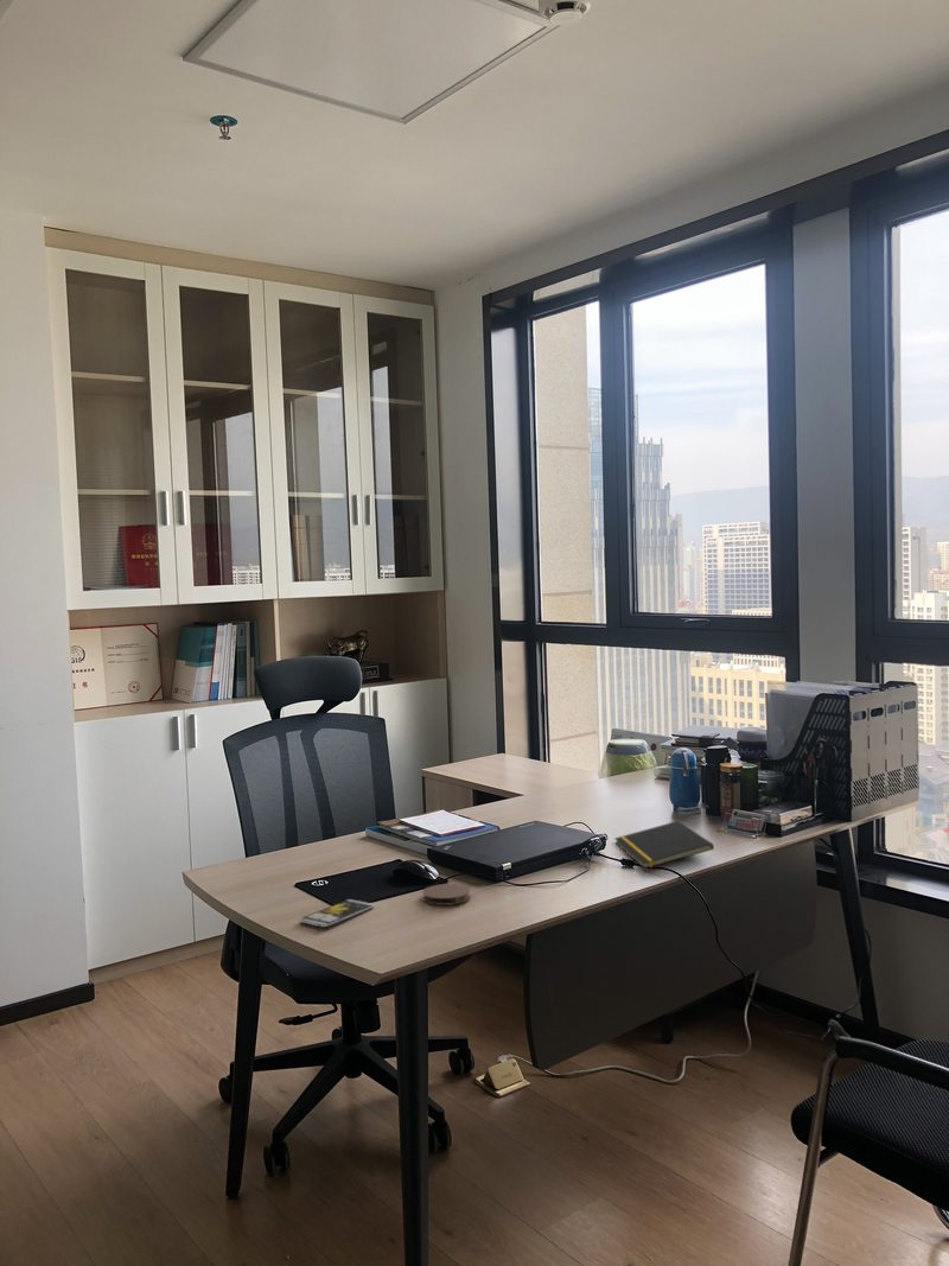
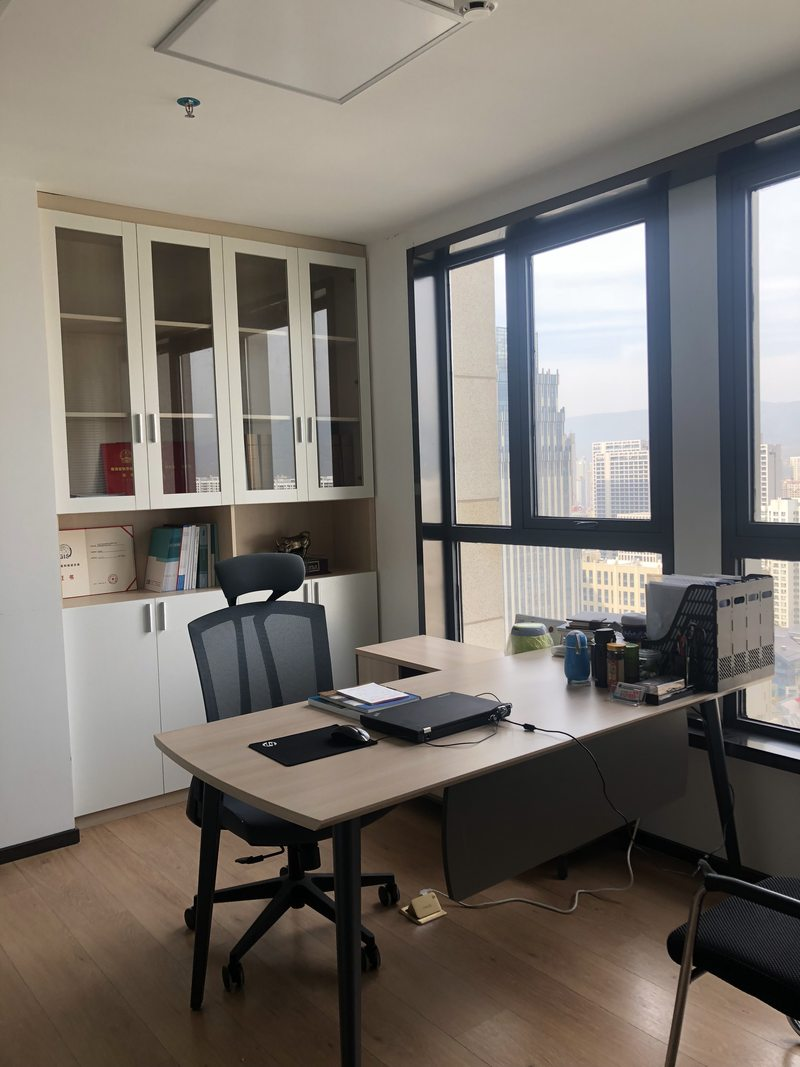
- smartphone (337, 912)
- coaster (446, 893)
- notepad (662, 842)
